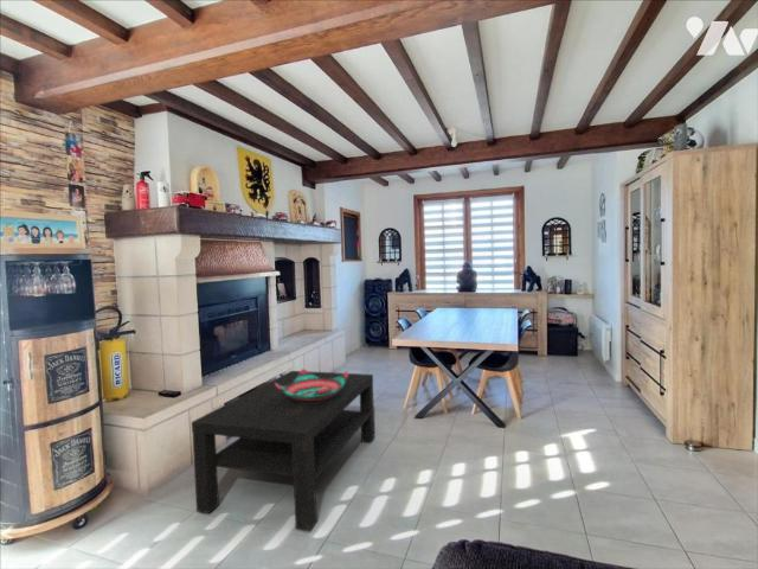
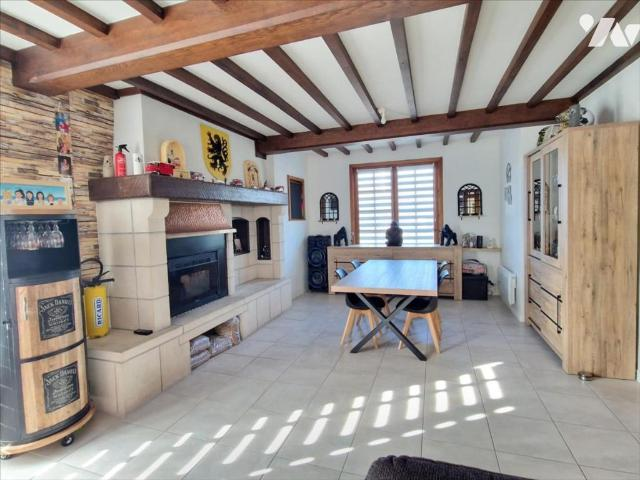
- decorative bowl (313, 386)
- coffee table (298, 431)
